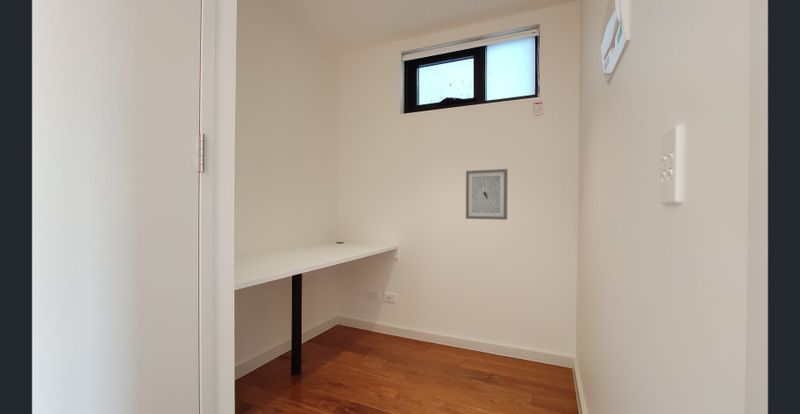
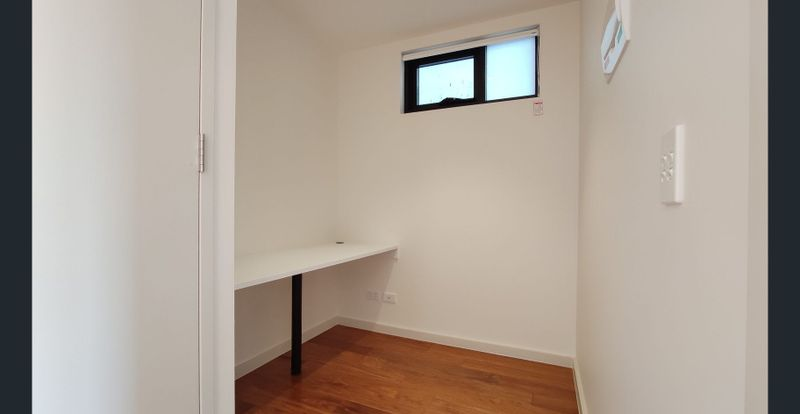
- wall art (486, 194)
